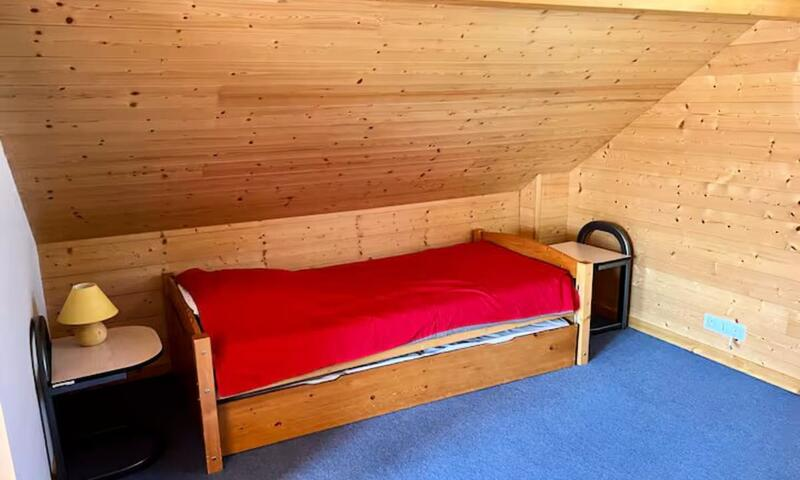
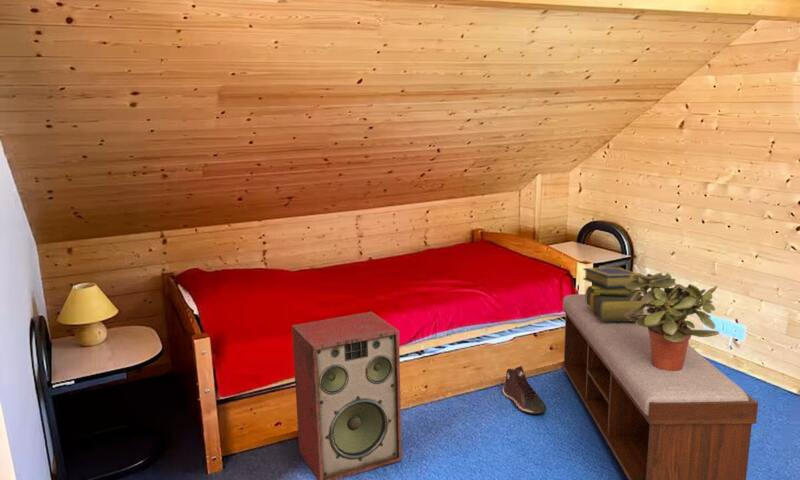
+ stack of books (612, 291)
+ potted plant (671, 320)
+ speaker (346, 392)
+ sneaker (522, 386)
+ bench (634, 381)
